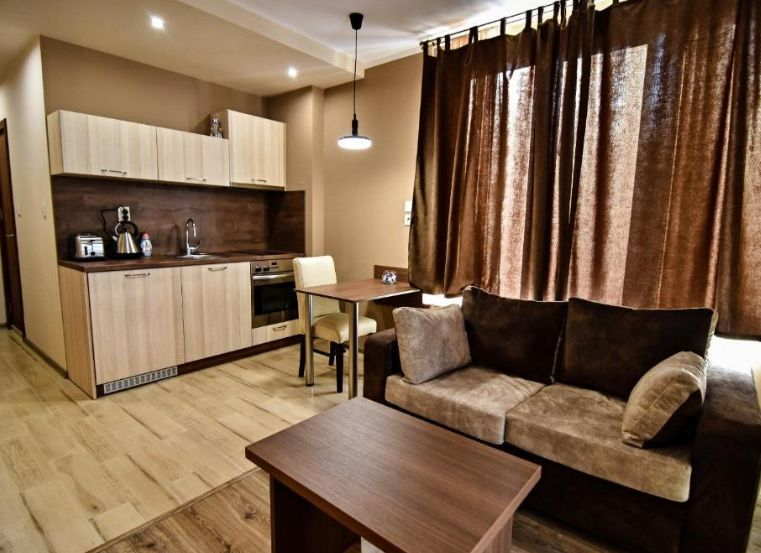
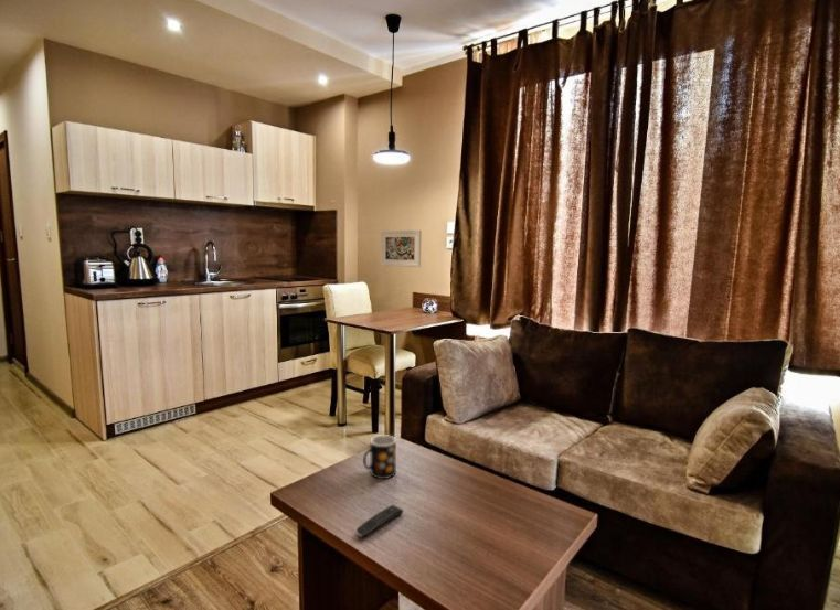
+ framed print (400, 248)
+ remote control (379, 521)
+ mug (380, 458)
